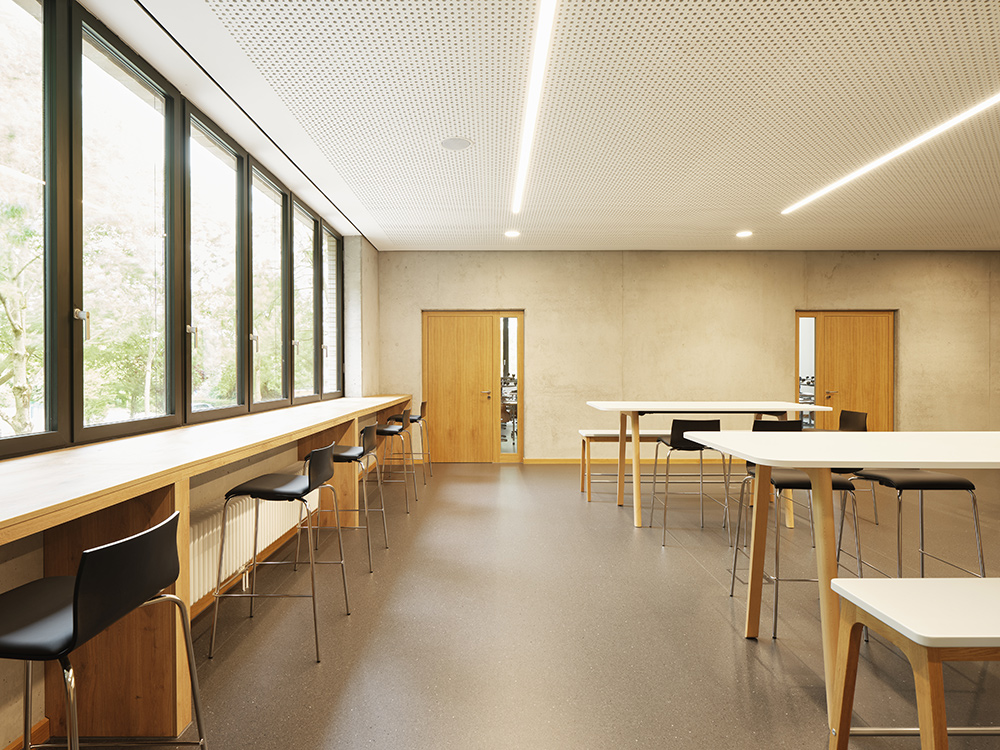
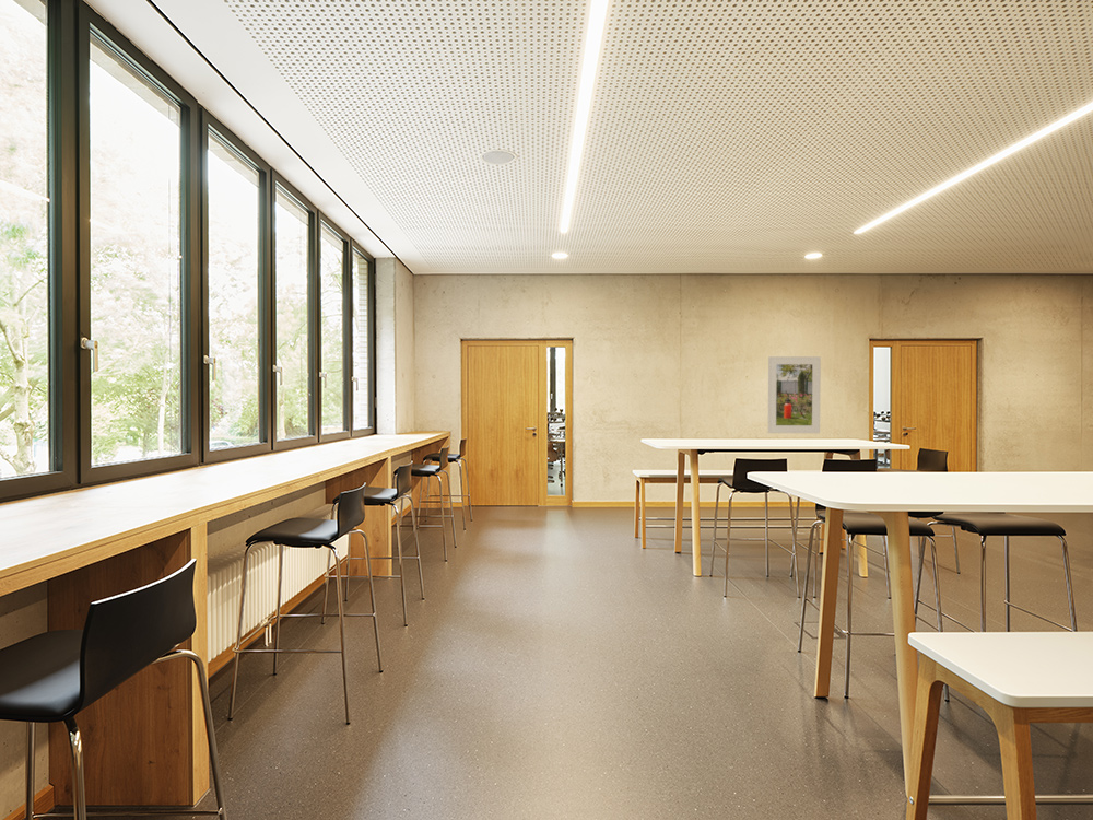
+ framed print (794, 395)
